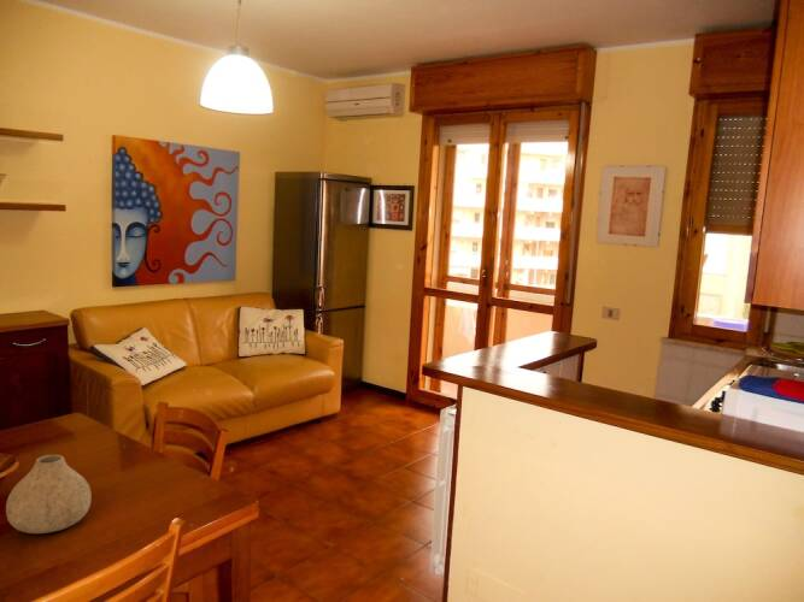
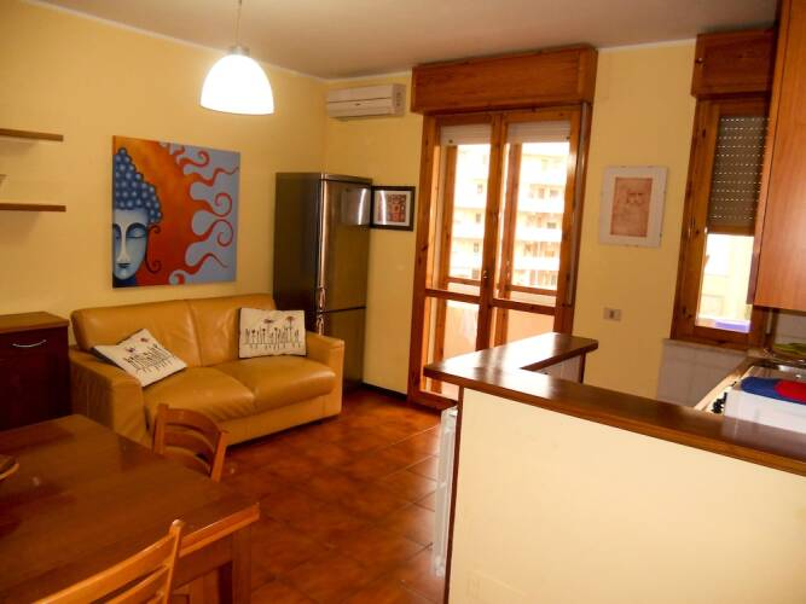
- vase (49, 490)
